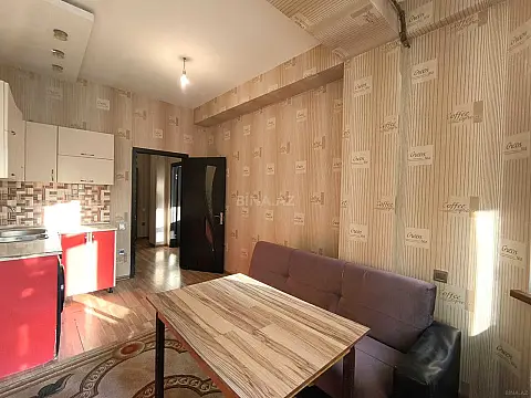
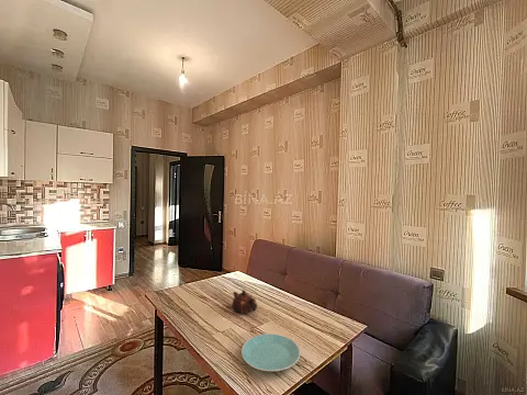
+ teapot (244, 300)
+ plate (270, 352)
